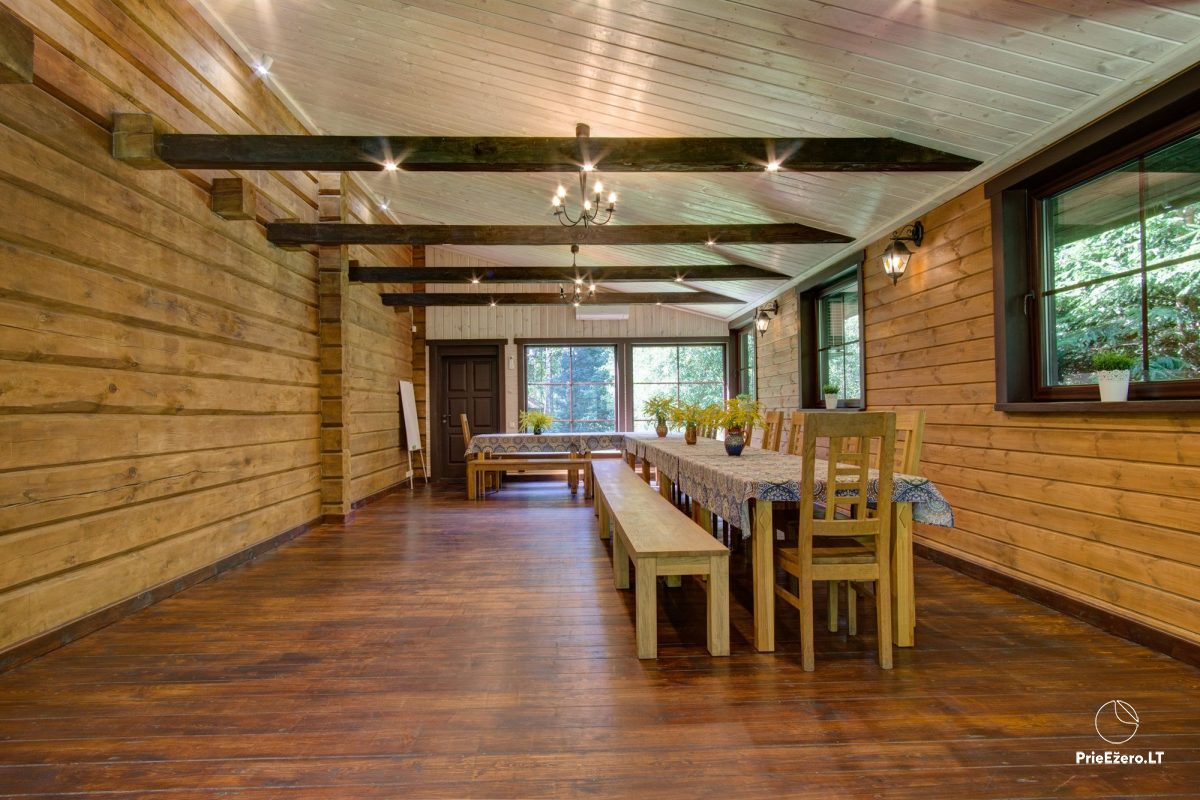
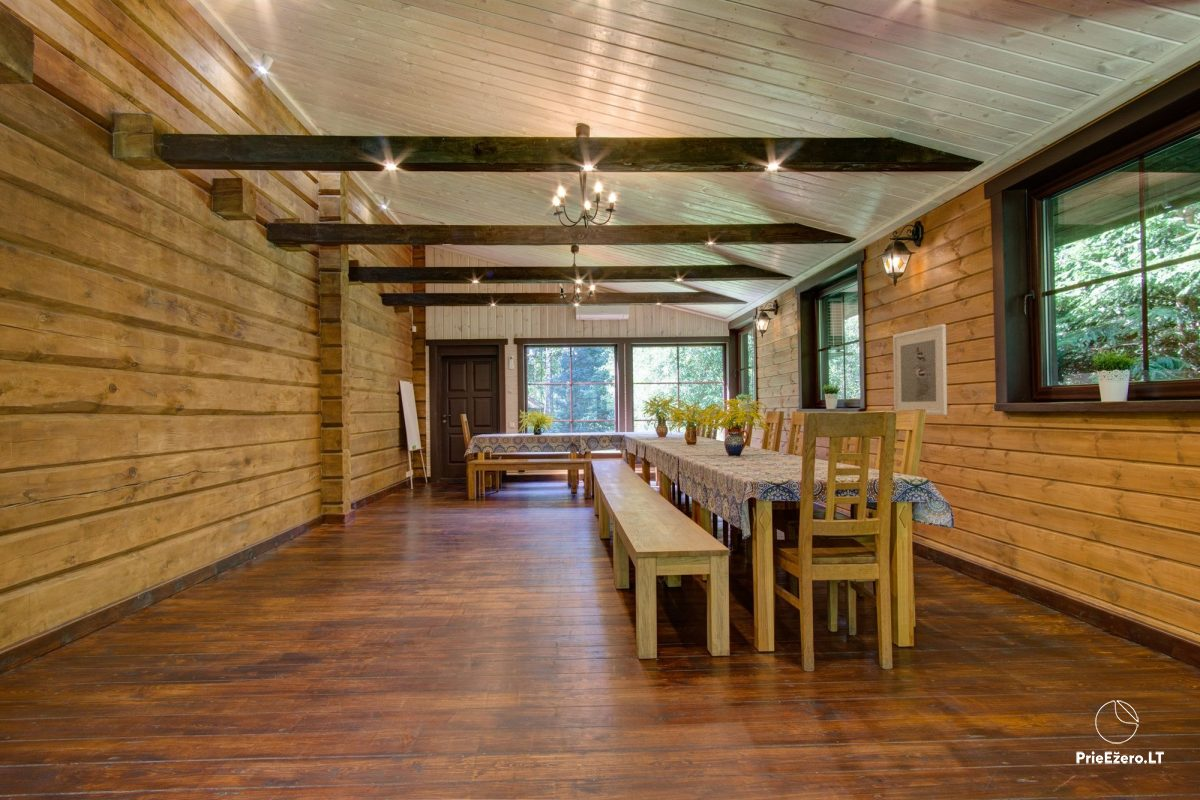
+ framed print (918, 372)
